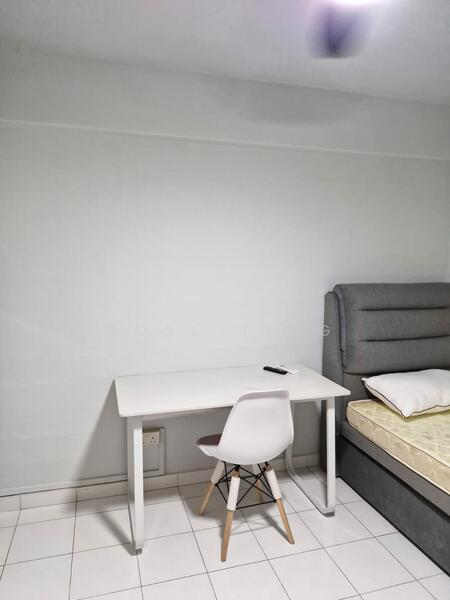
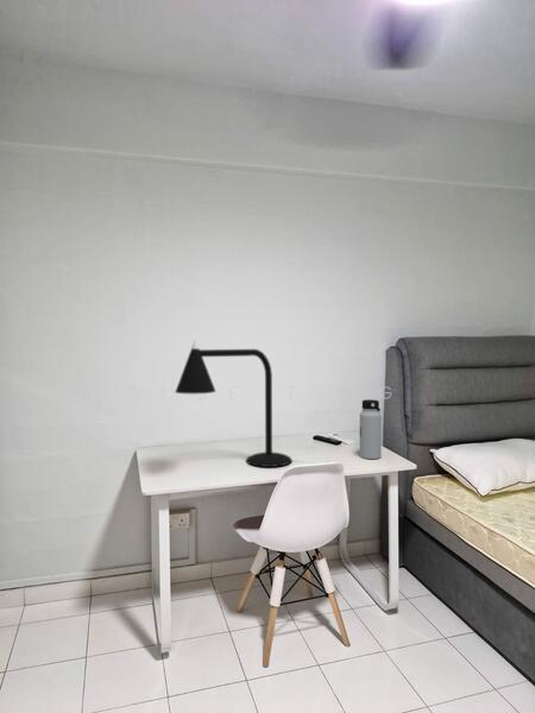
+ desk lamp (214, 391)
+ water bottle (370, 428)
